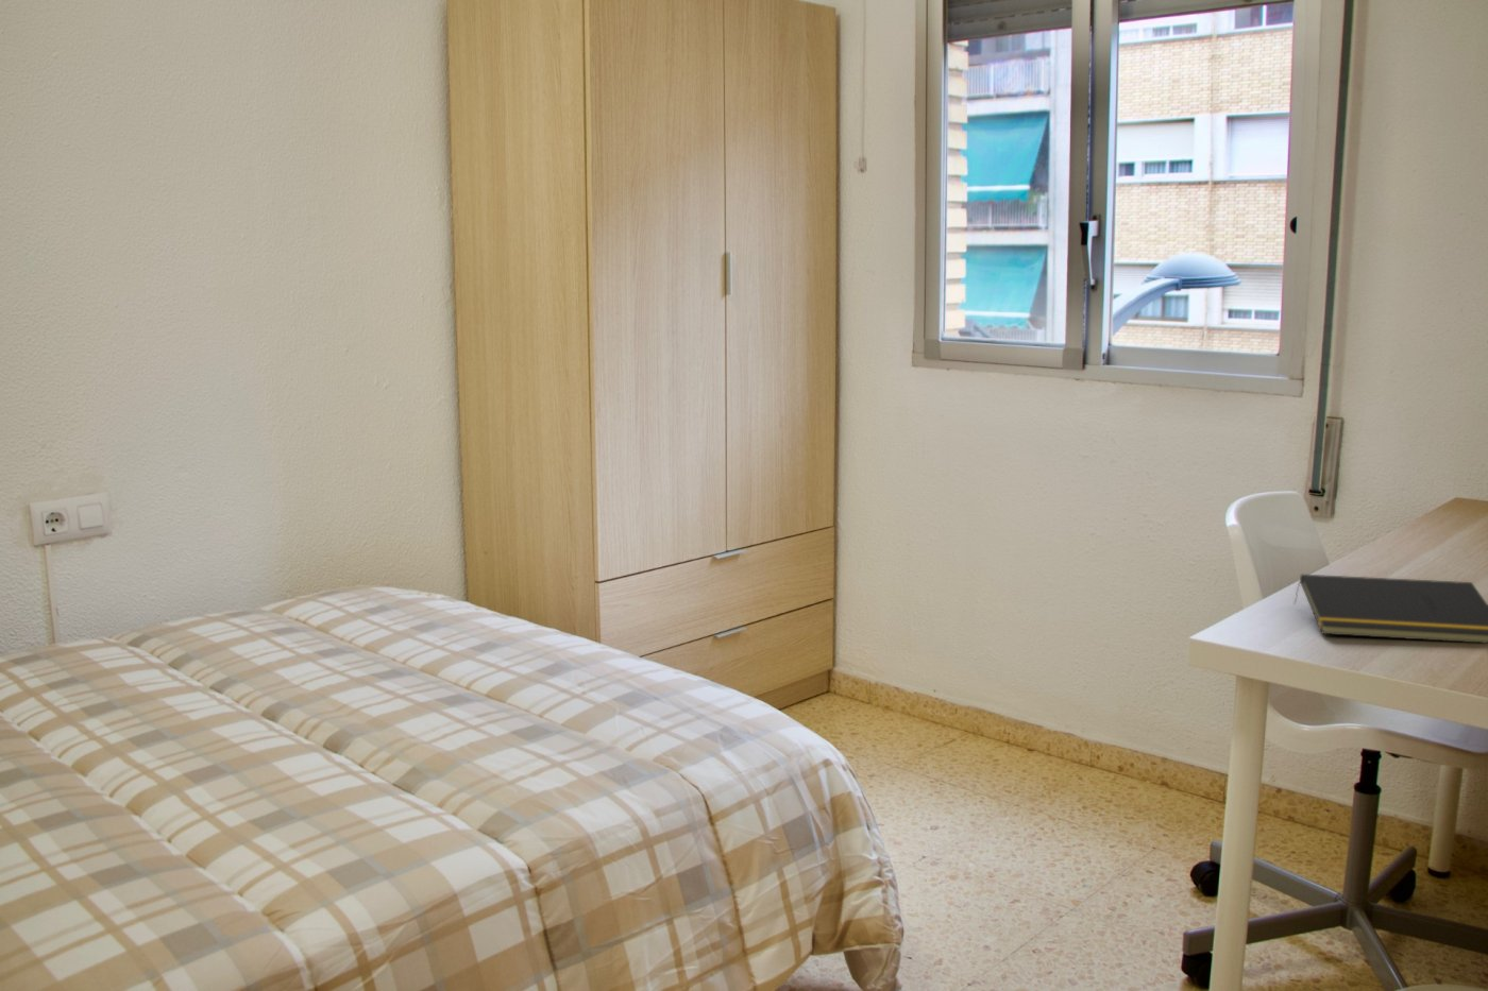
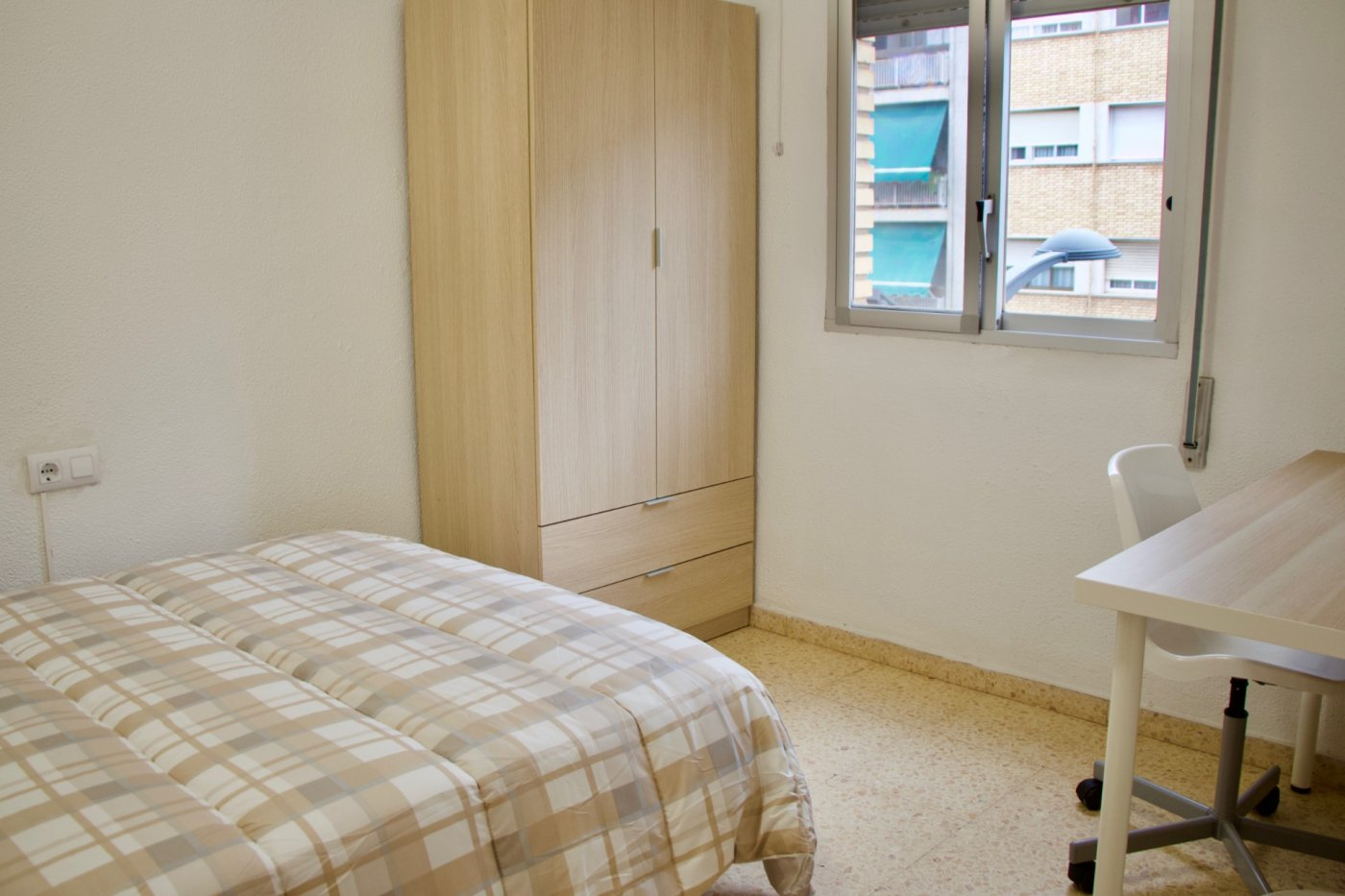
- notepad (1398, 606)
